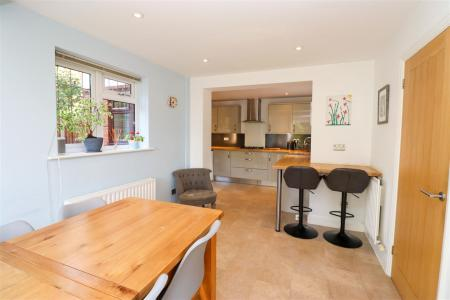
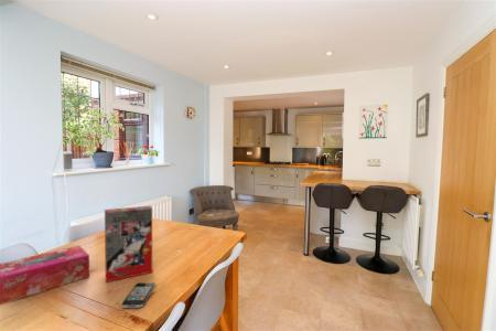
+ tissue box (44, 270)
+ cereal box (129, 242)
+ smartphone (139, 293)
